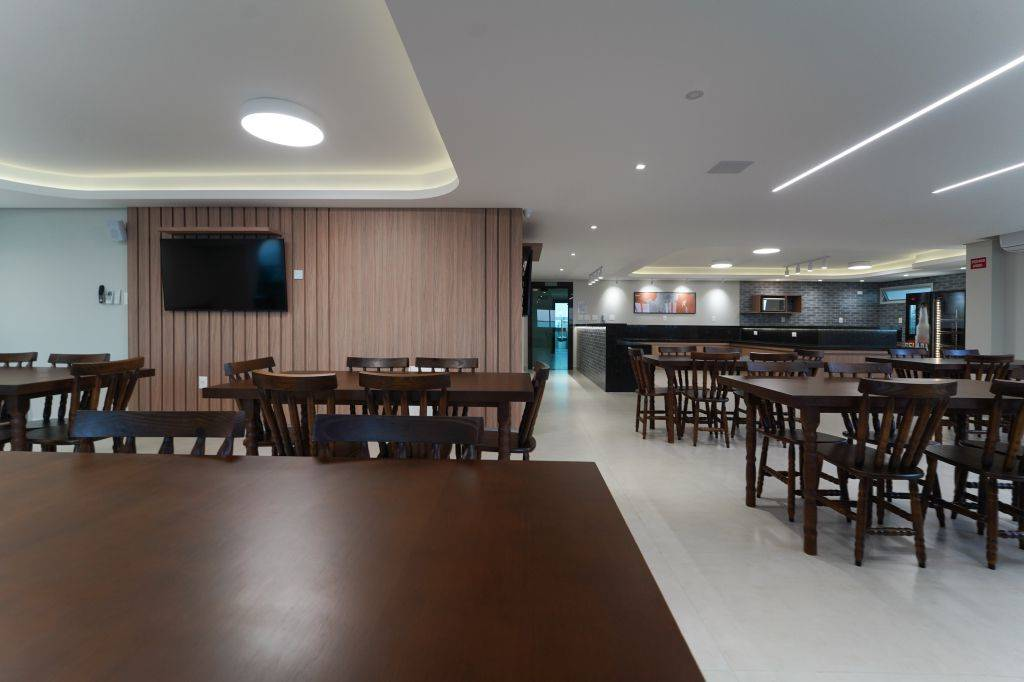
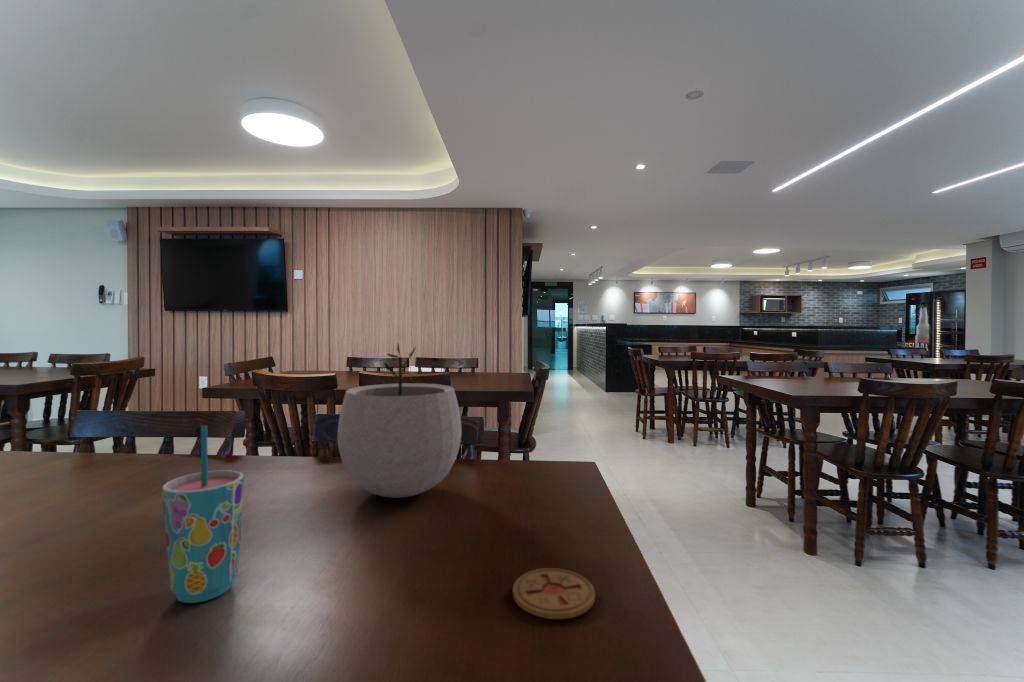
+ cup (204, 508)
+ plant pot (401, 417)
+ coaster (553, 591)
